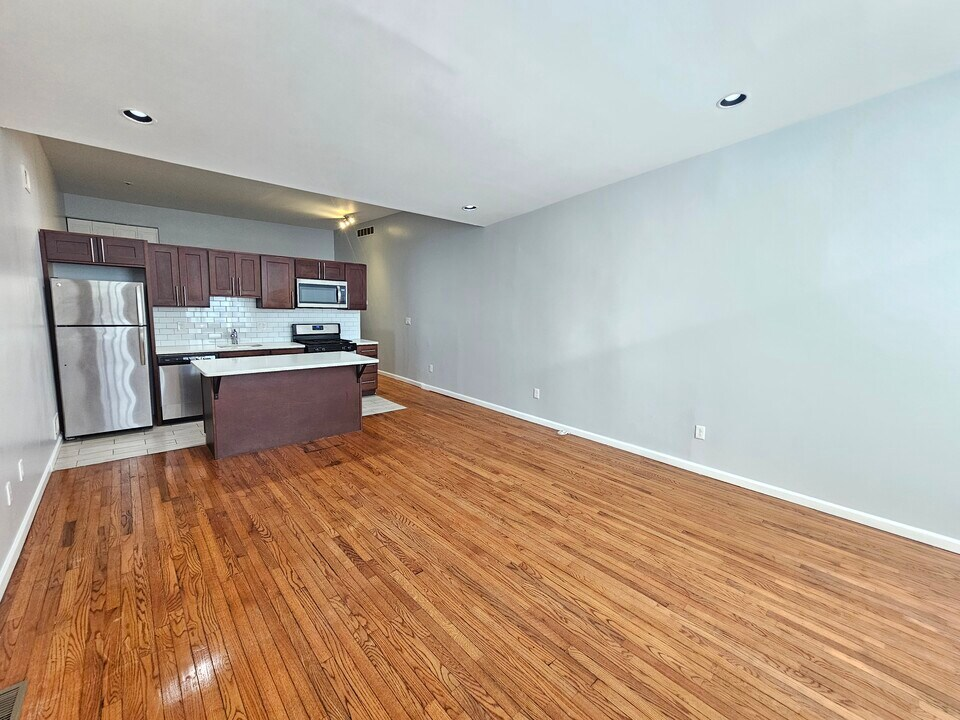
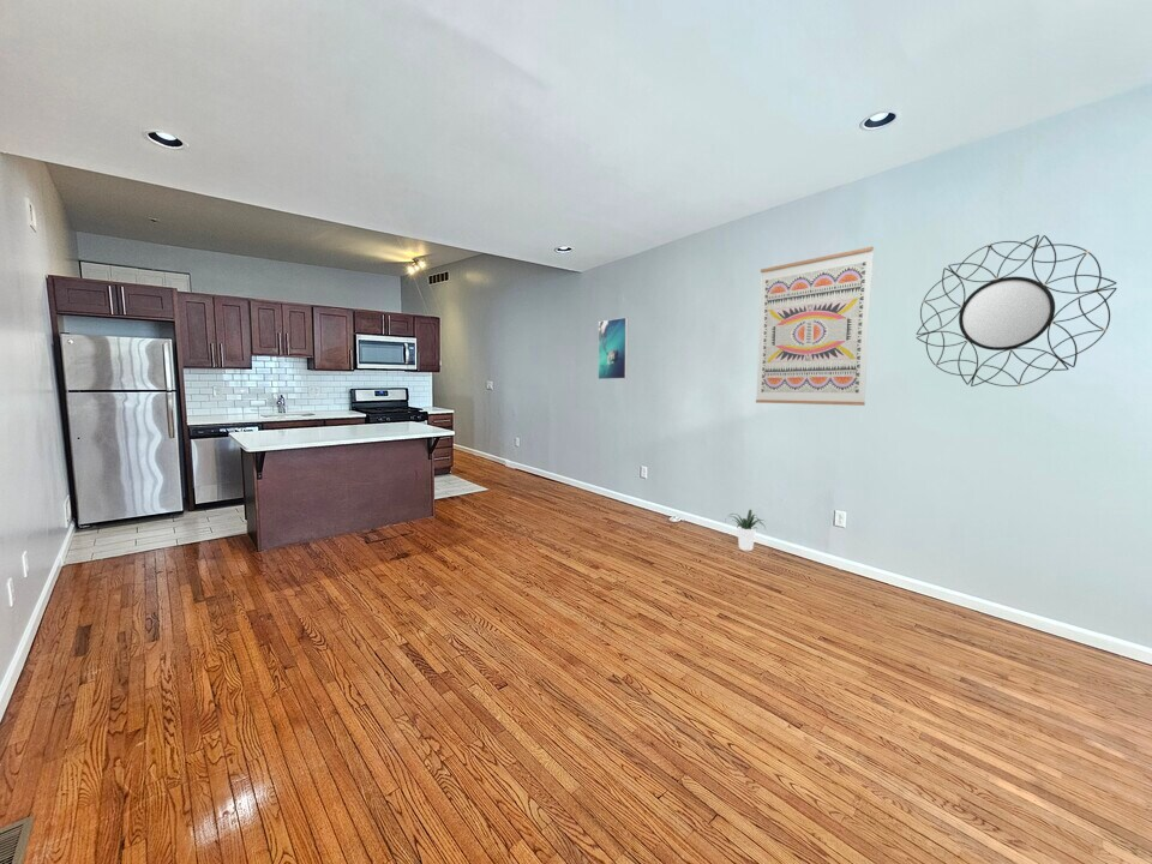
+ wall art (809, 332)
+ home mirror (1004, 313)
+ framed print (612, 349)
+ potted plant (746, 530)
